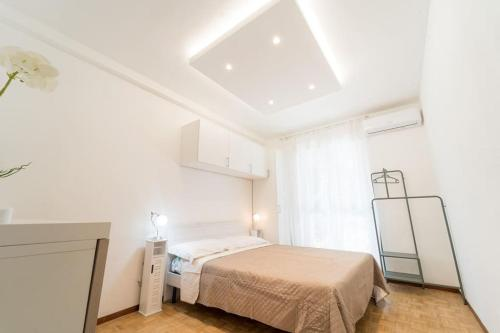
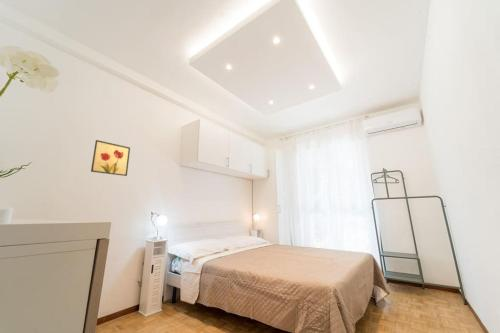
+ wall art (111, 158)
